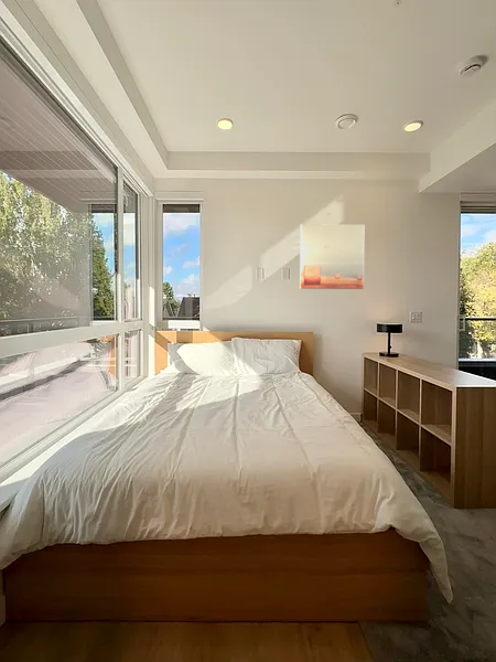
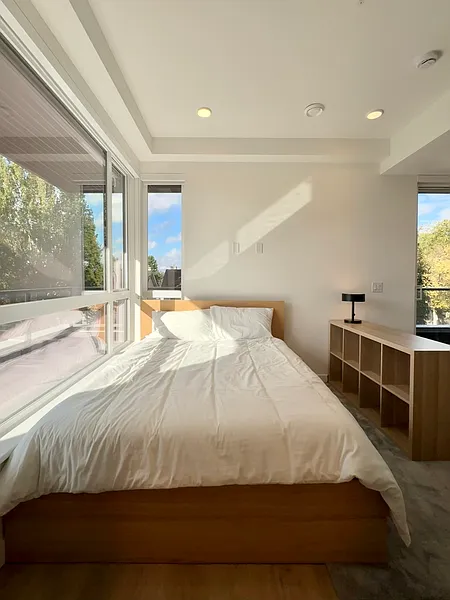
- wall art (332, 256)
